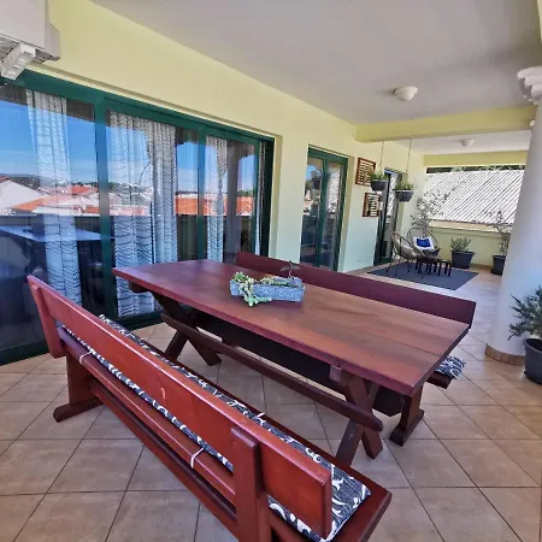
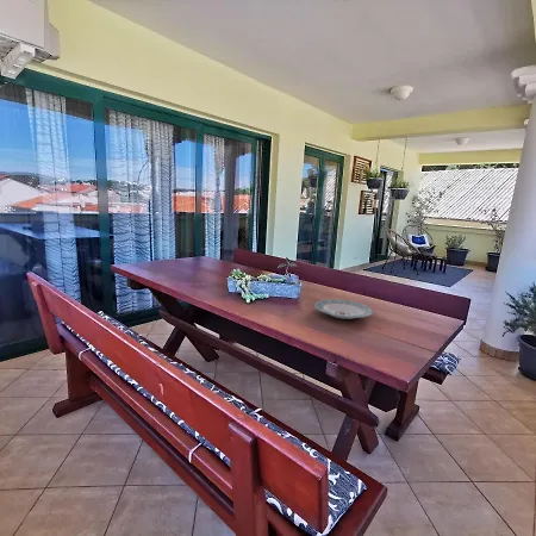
+ plate (342, 311)
